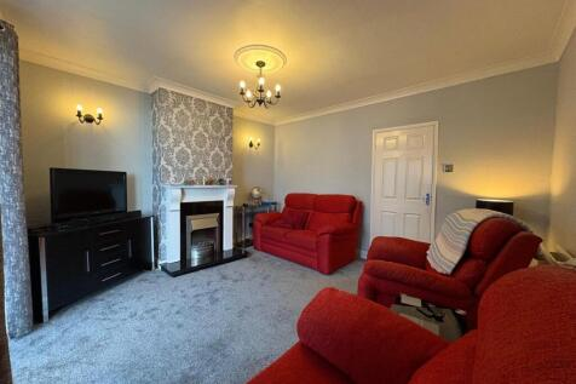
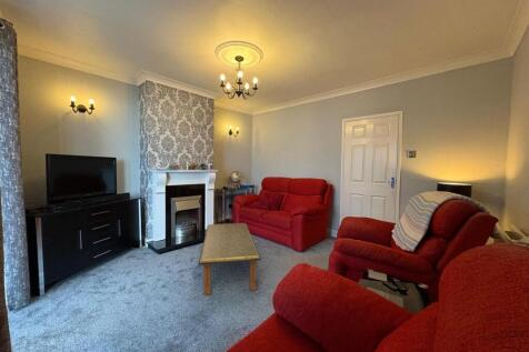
+ coffee table (229, 251)
